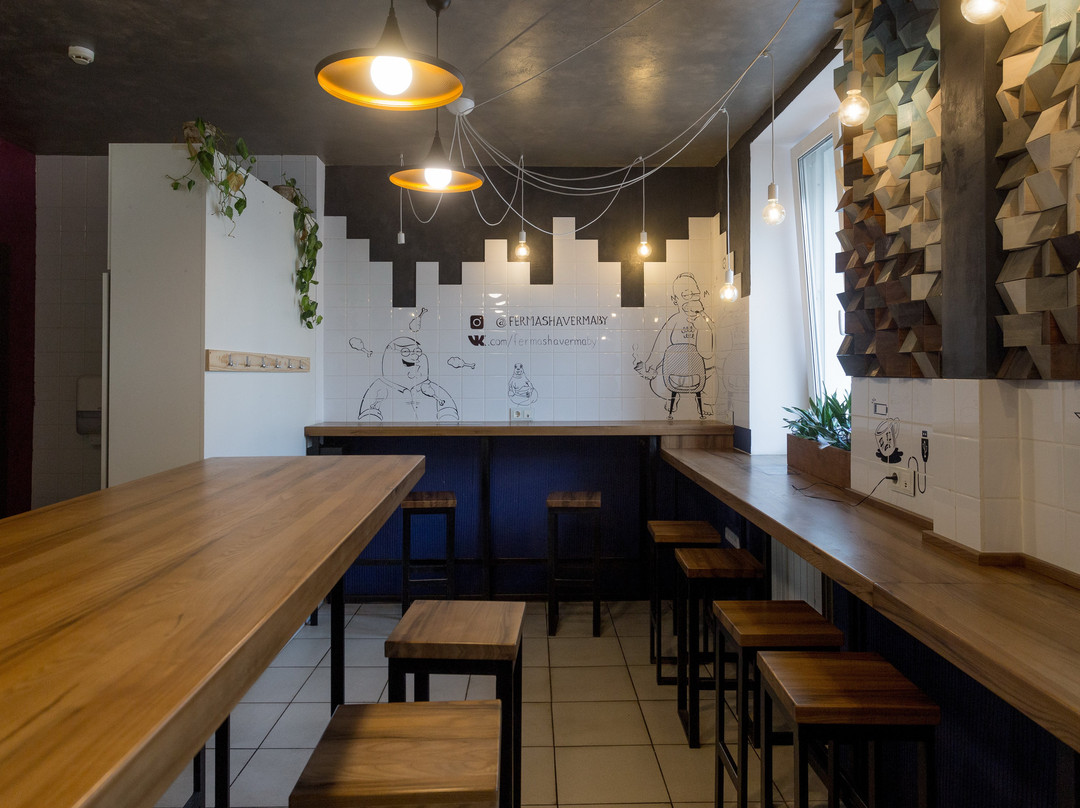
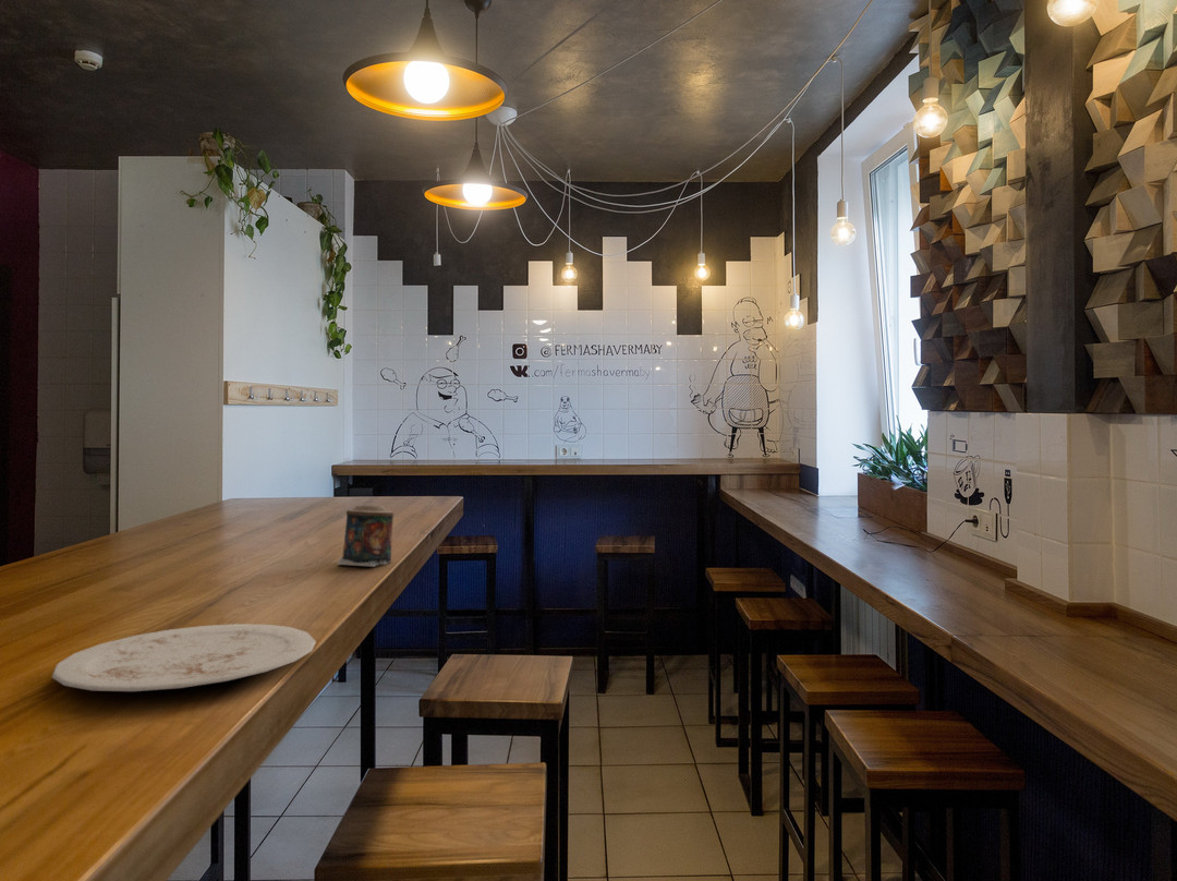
+ plate (193, 655)
+ candle (367, 533)
